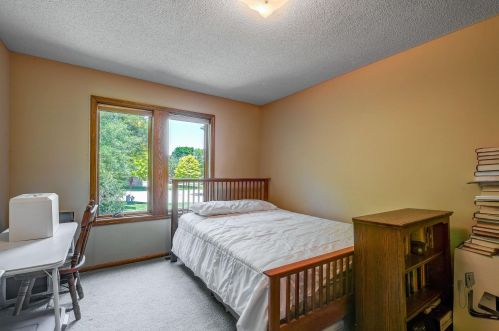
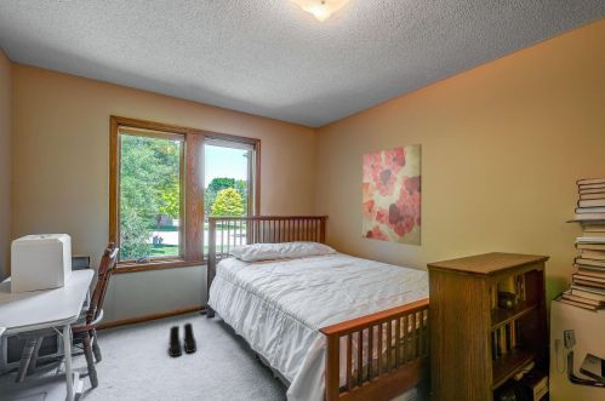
+ boots (184, 337)
+ wall art (388, 195)
